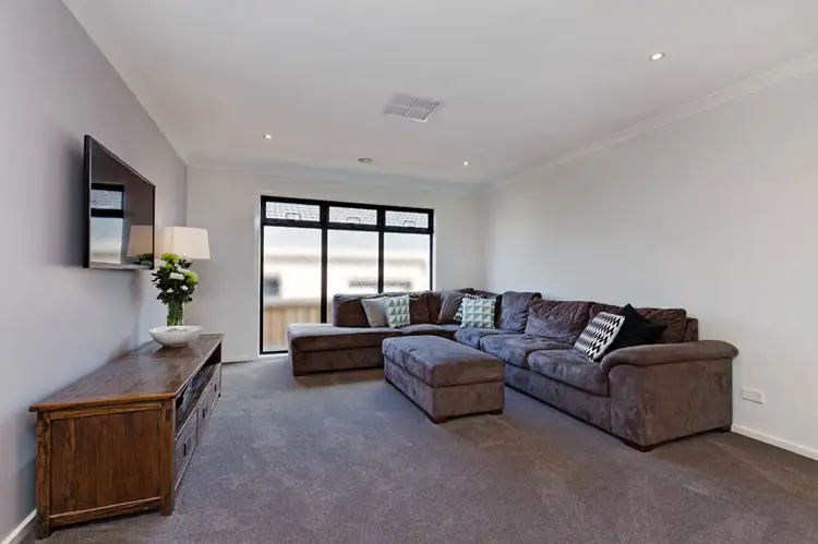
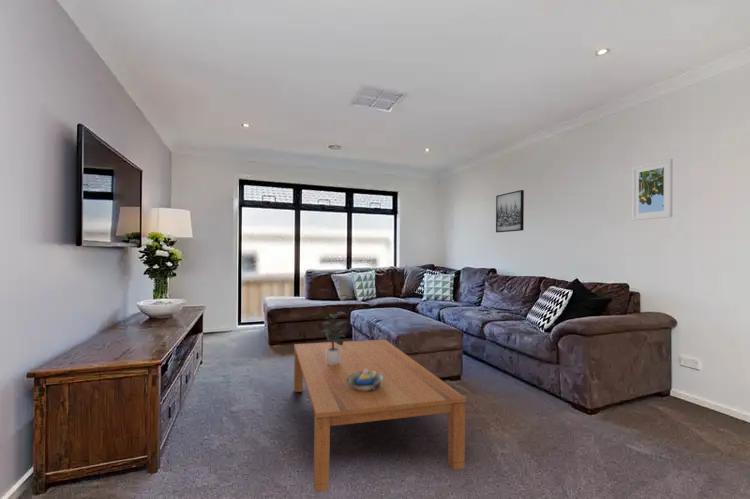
+ decorative bowl (365, 375)
+ potted plant (329, 336)
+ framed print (651, 191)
+ coffee table (360, 392)
+ wall art (509, 212)
